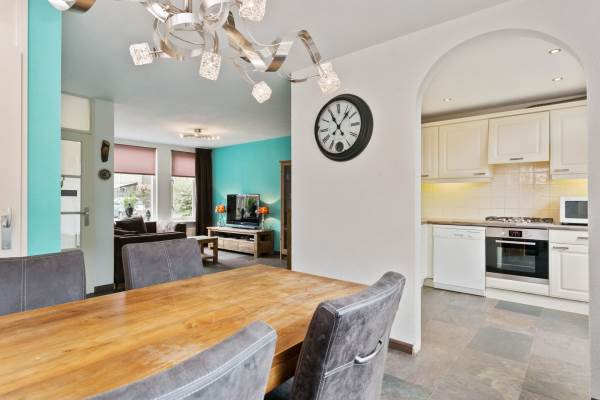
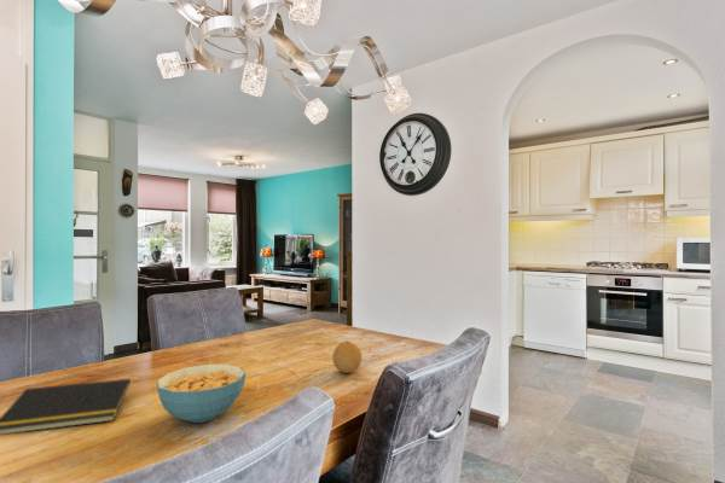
+ notepad (68, 403)
+ cereal bowl (202, 396)
+ fruit (347, 356)
